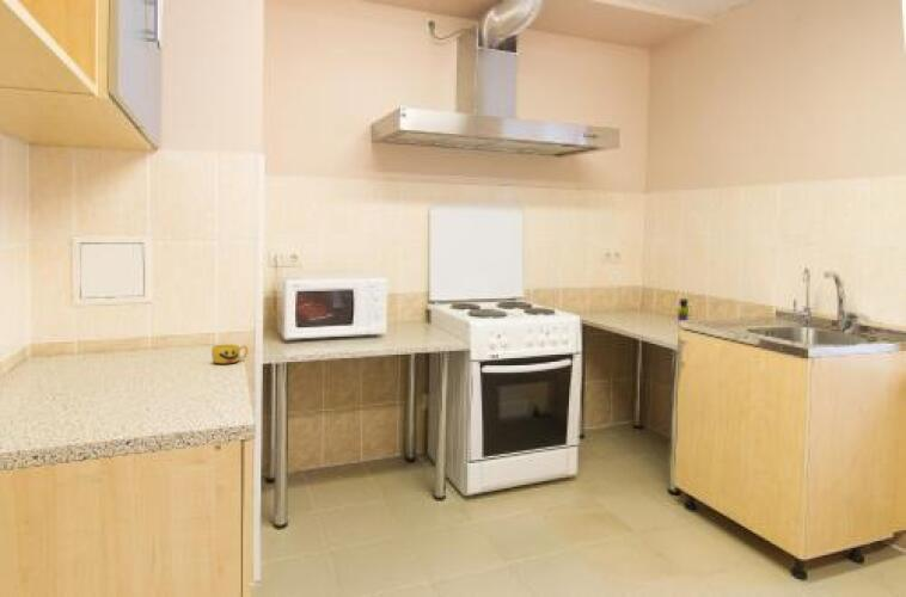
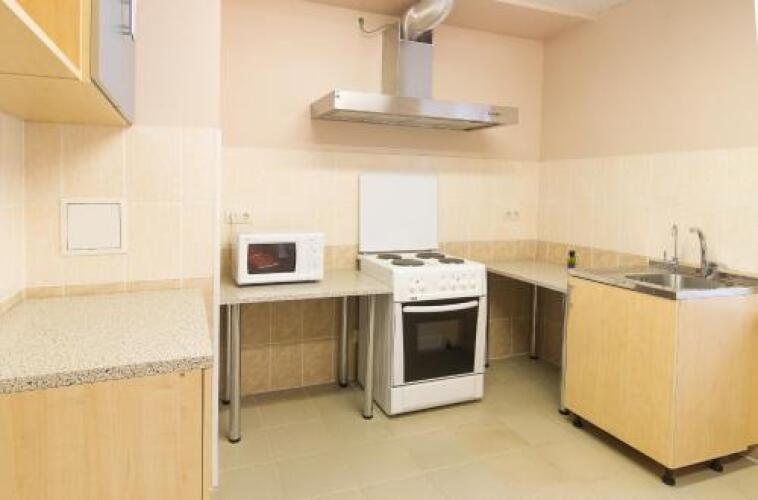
- cup (229, 353)
